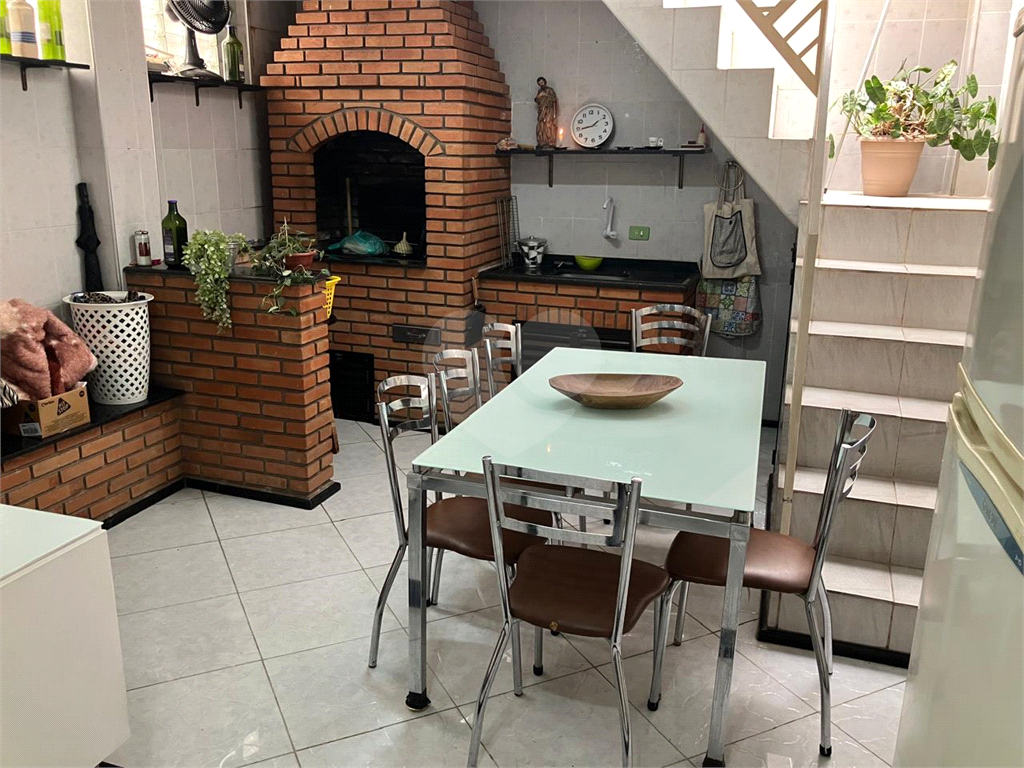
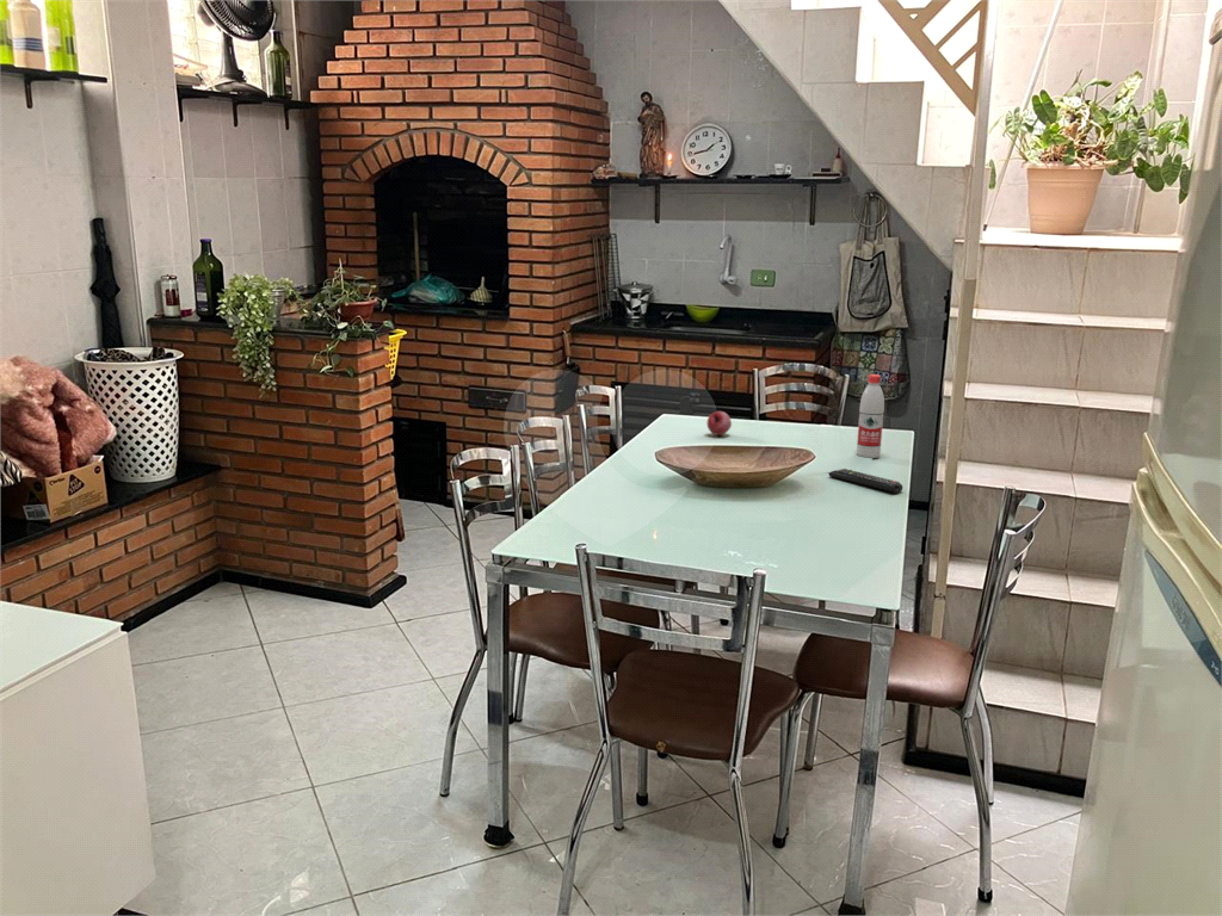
+ fruit (718, 422)
+ water bottle (871, 415)
+ remote control (864, 479)
